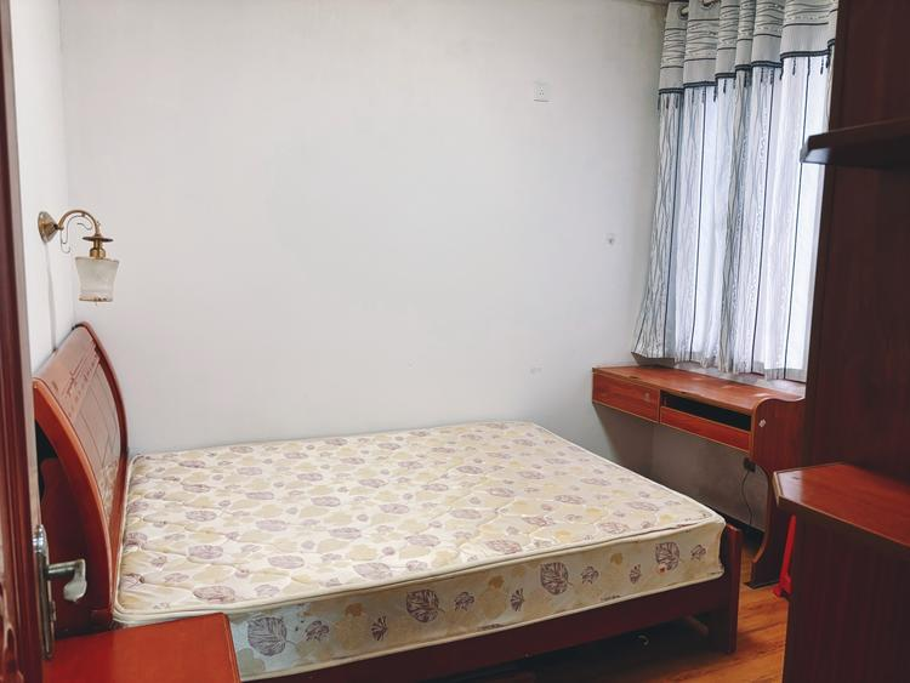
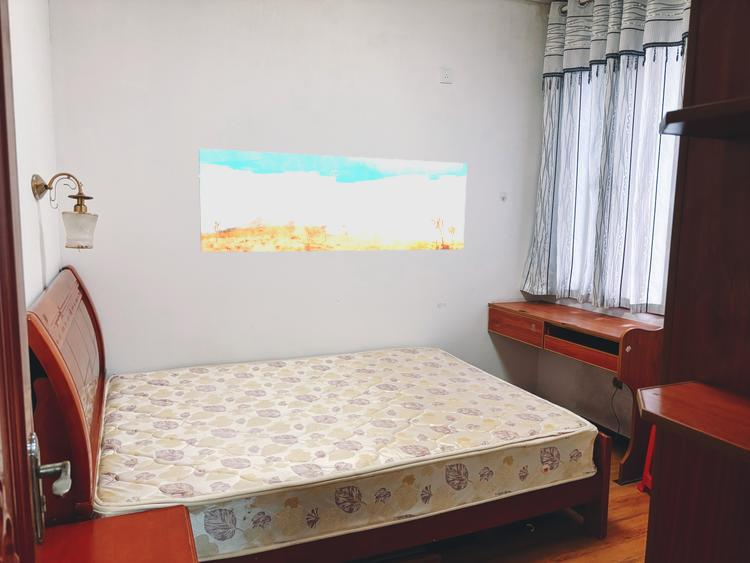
+ wall art (343, 204)
